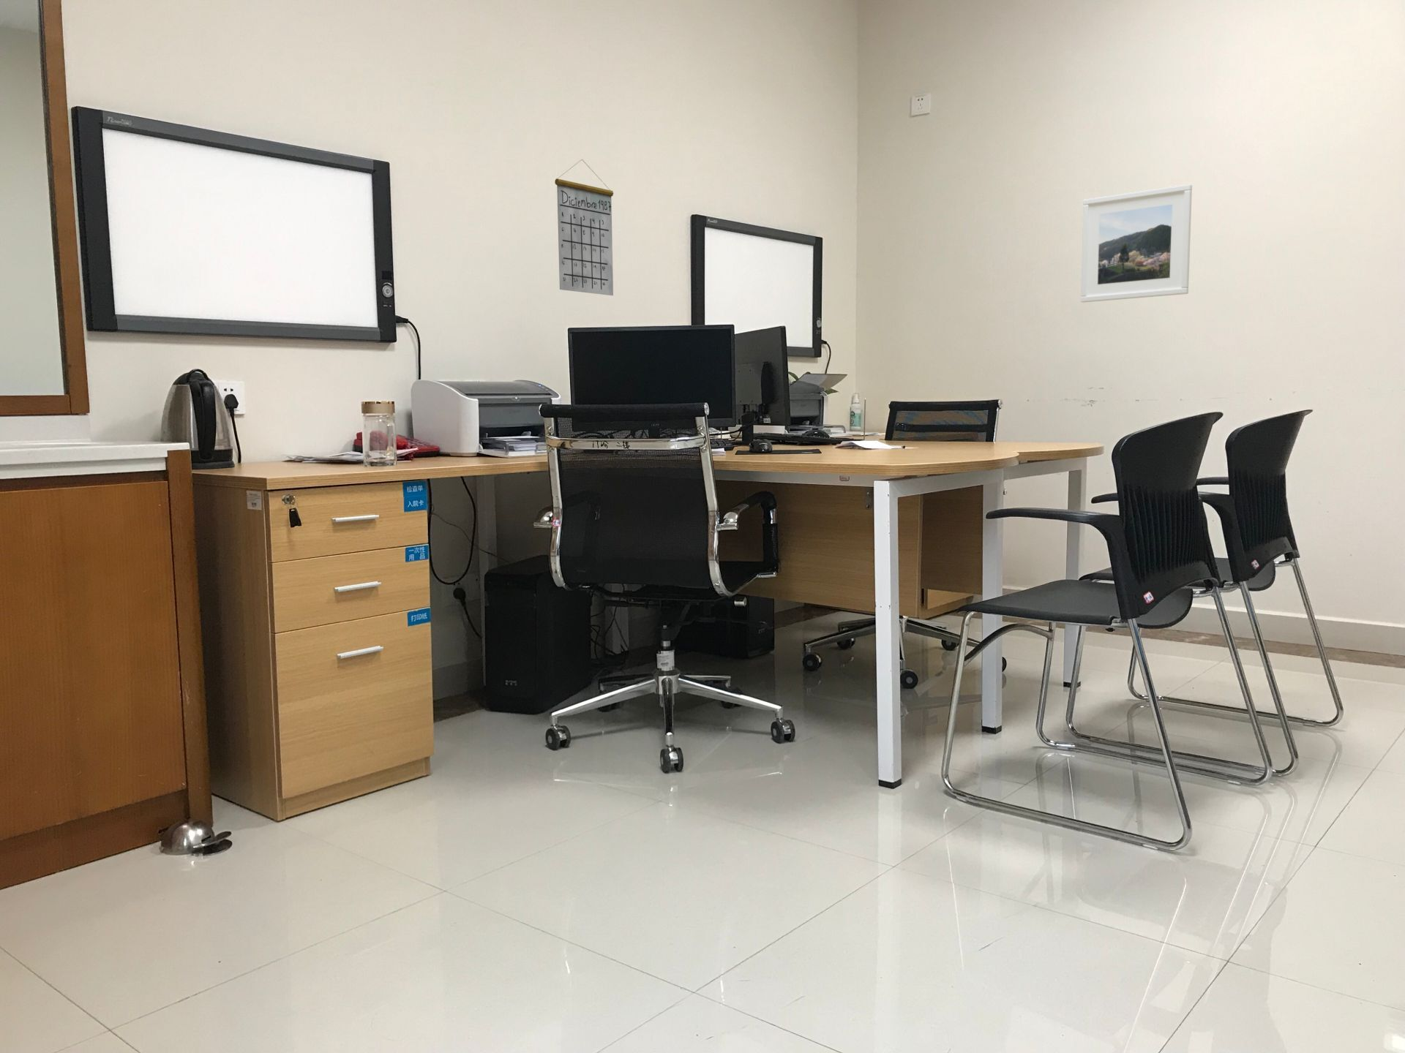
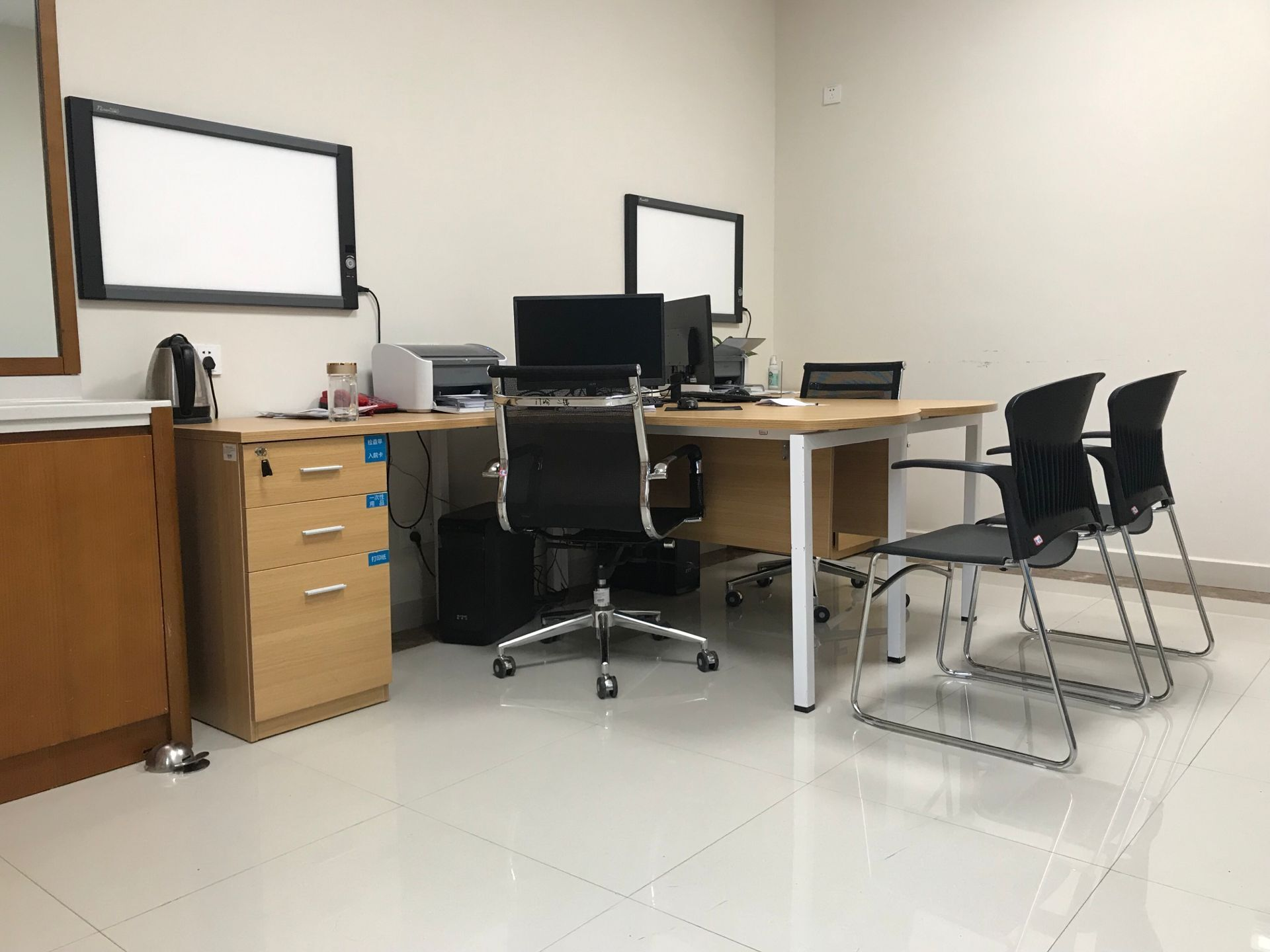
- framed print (1134, 244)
- calendar (585, 226)
